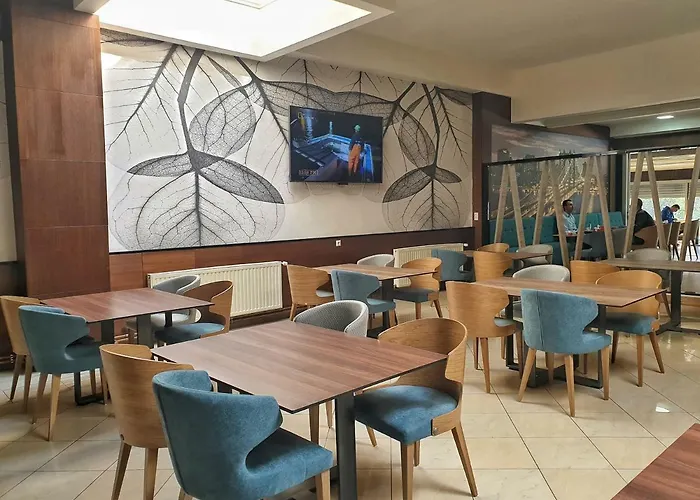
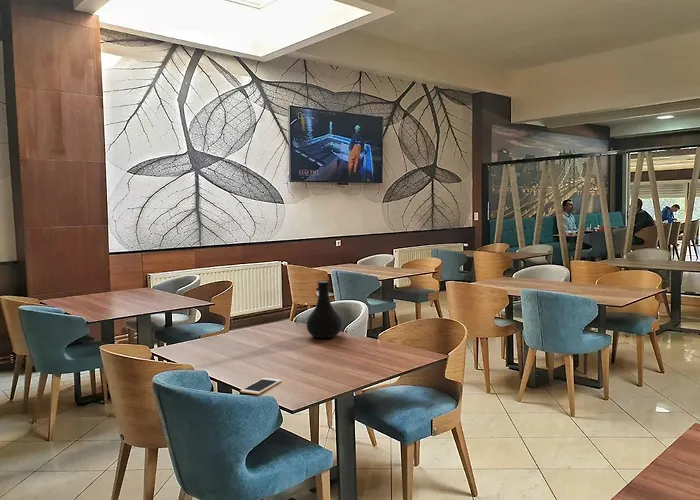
+ vase (323, 309)
+ cell phone (261, 385)
